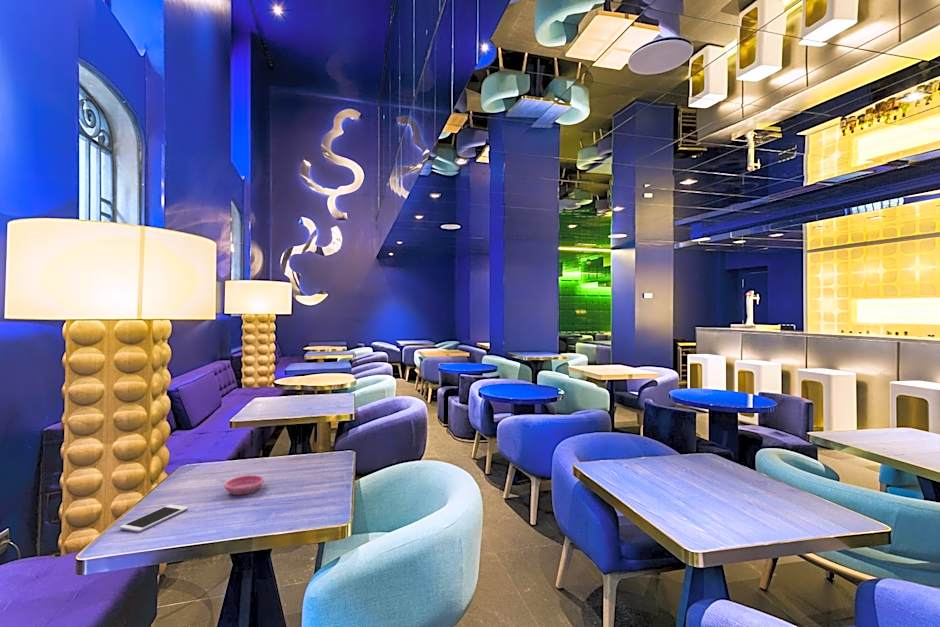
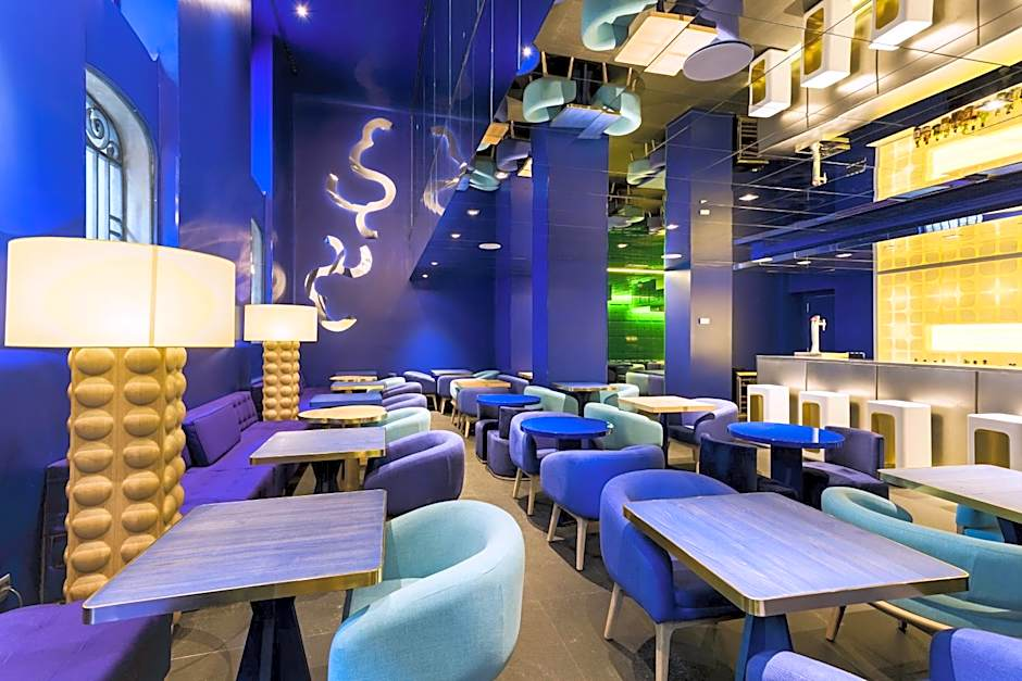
- cell phone (155, 517)
- saucer (244, 485)
